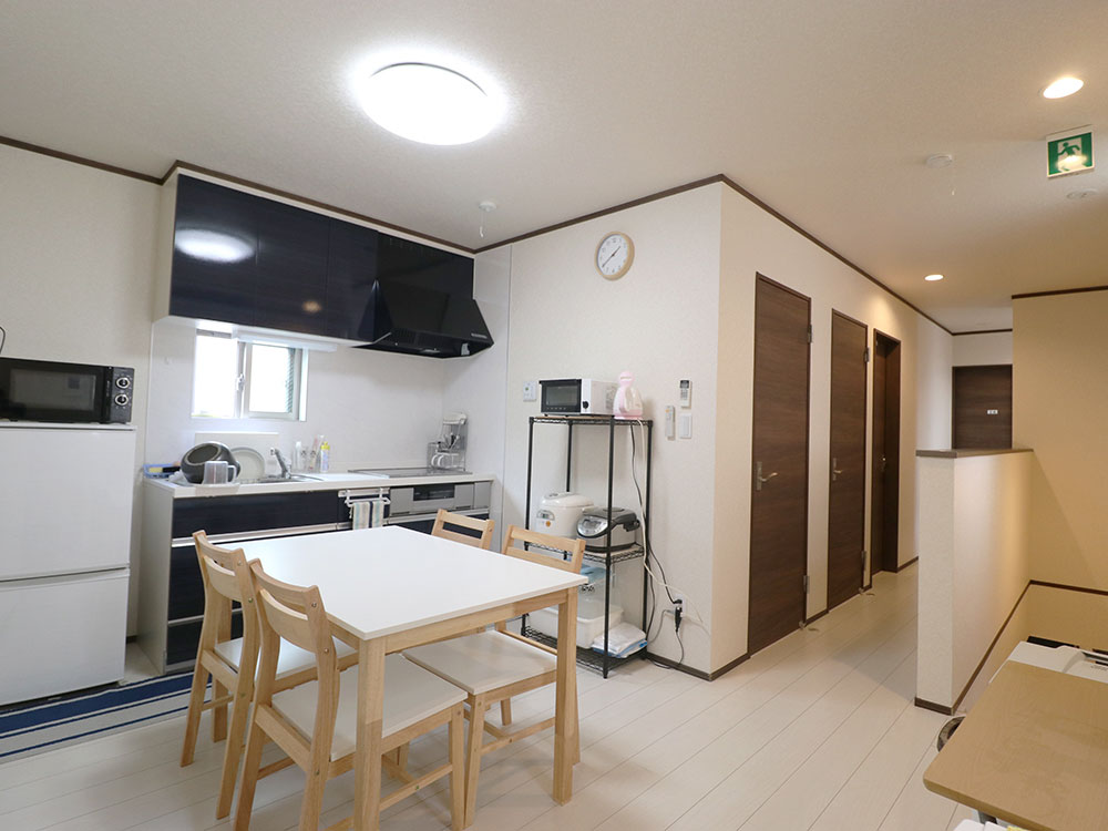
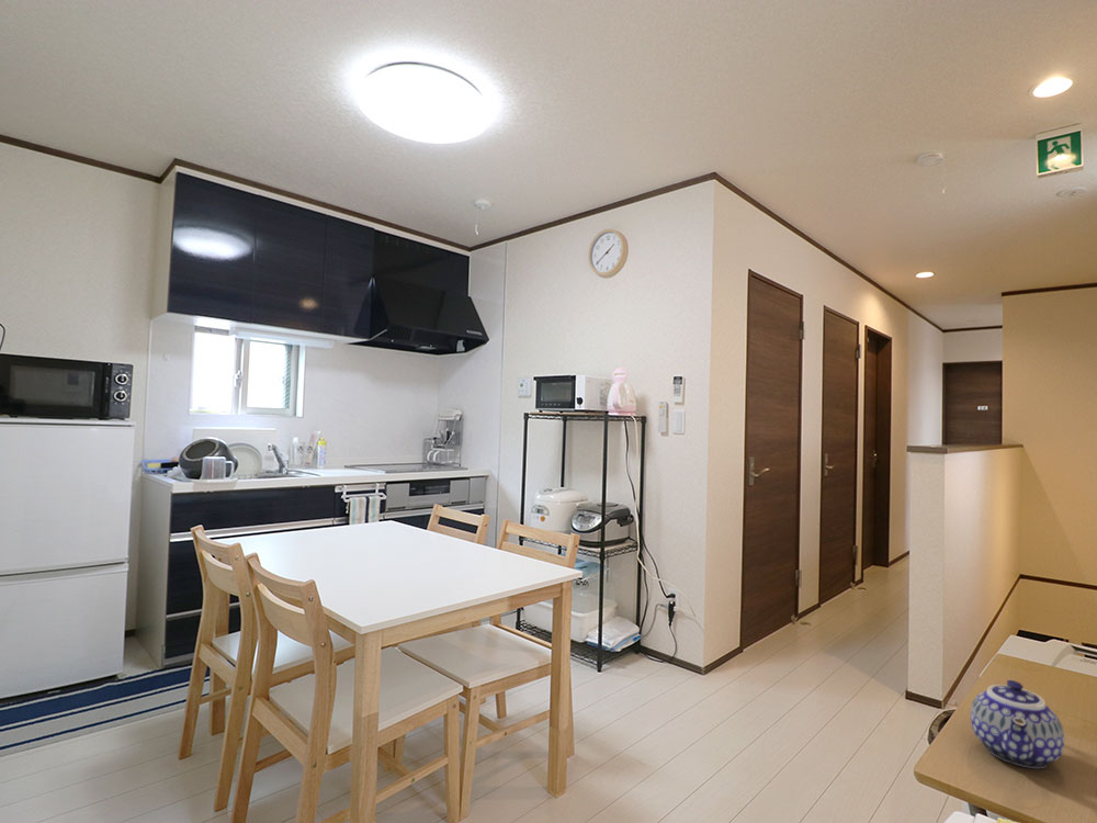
+ teapot (1015, 718)
